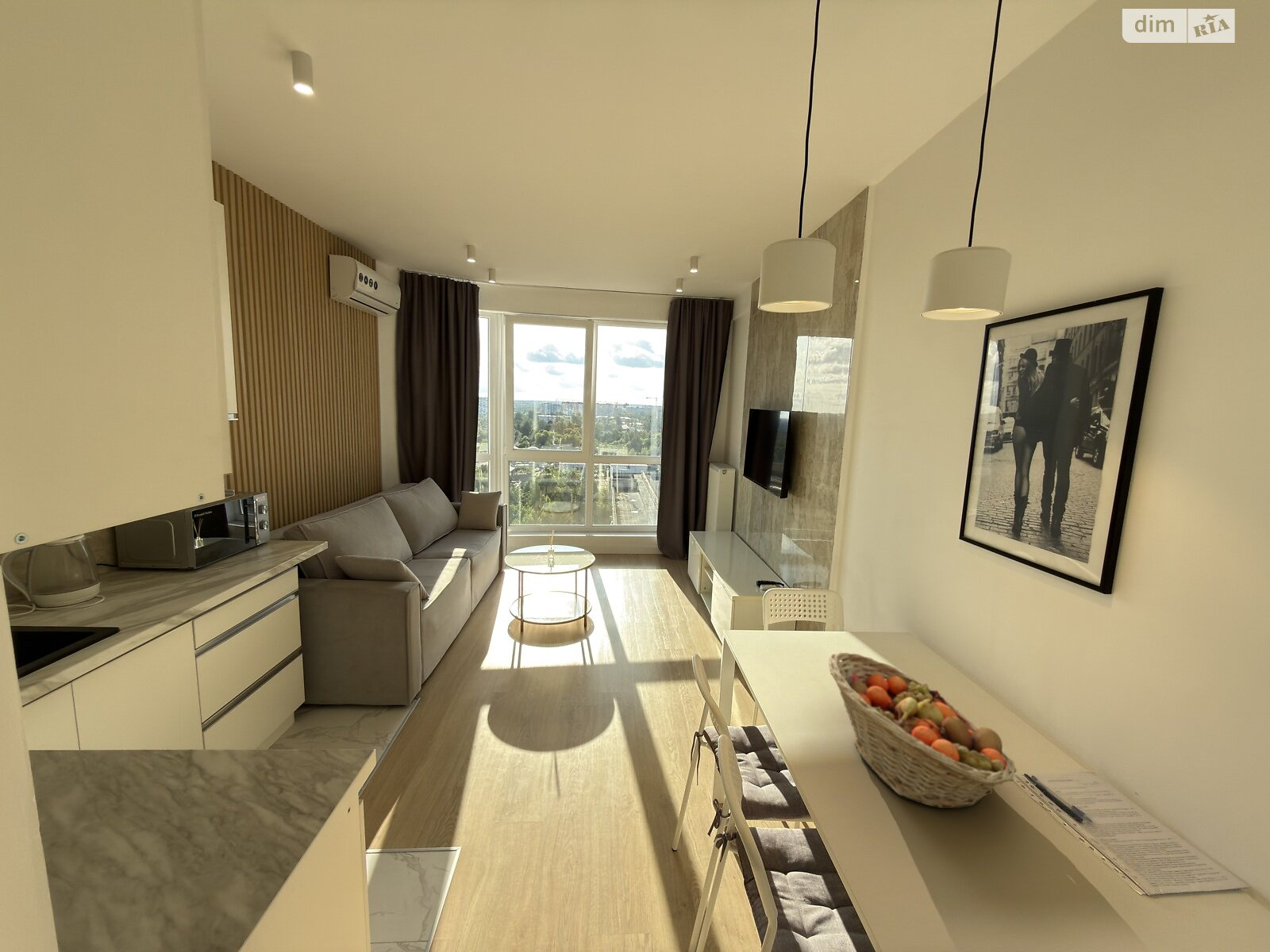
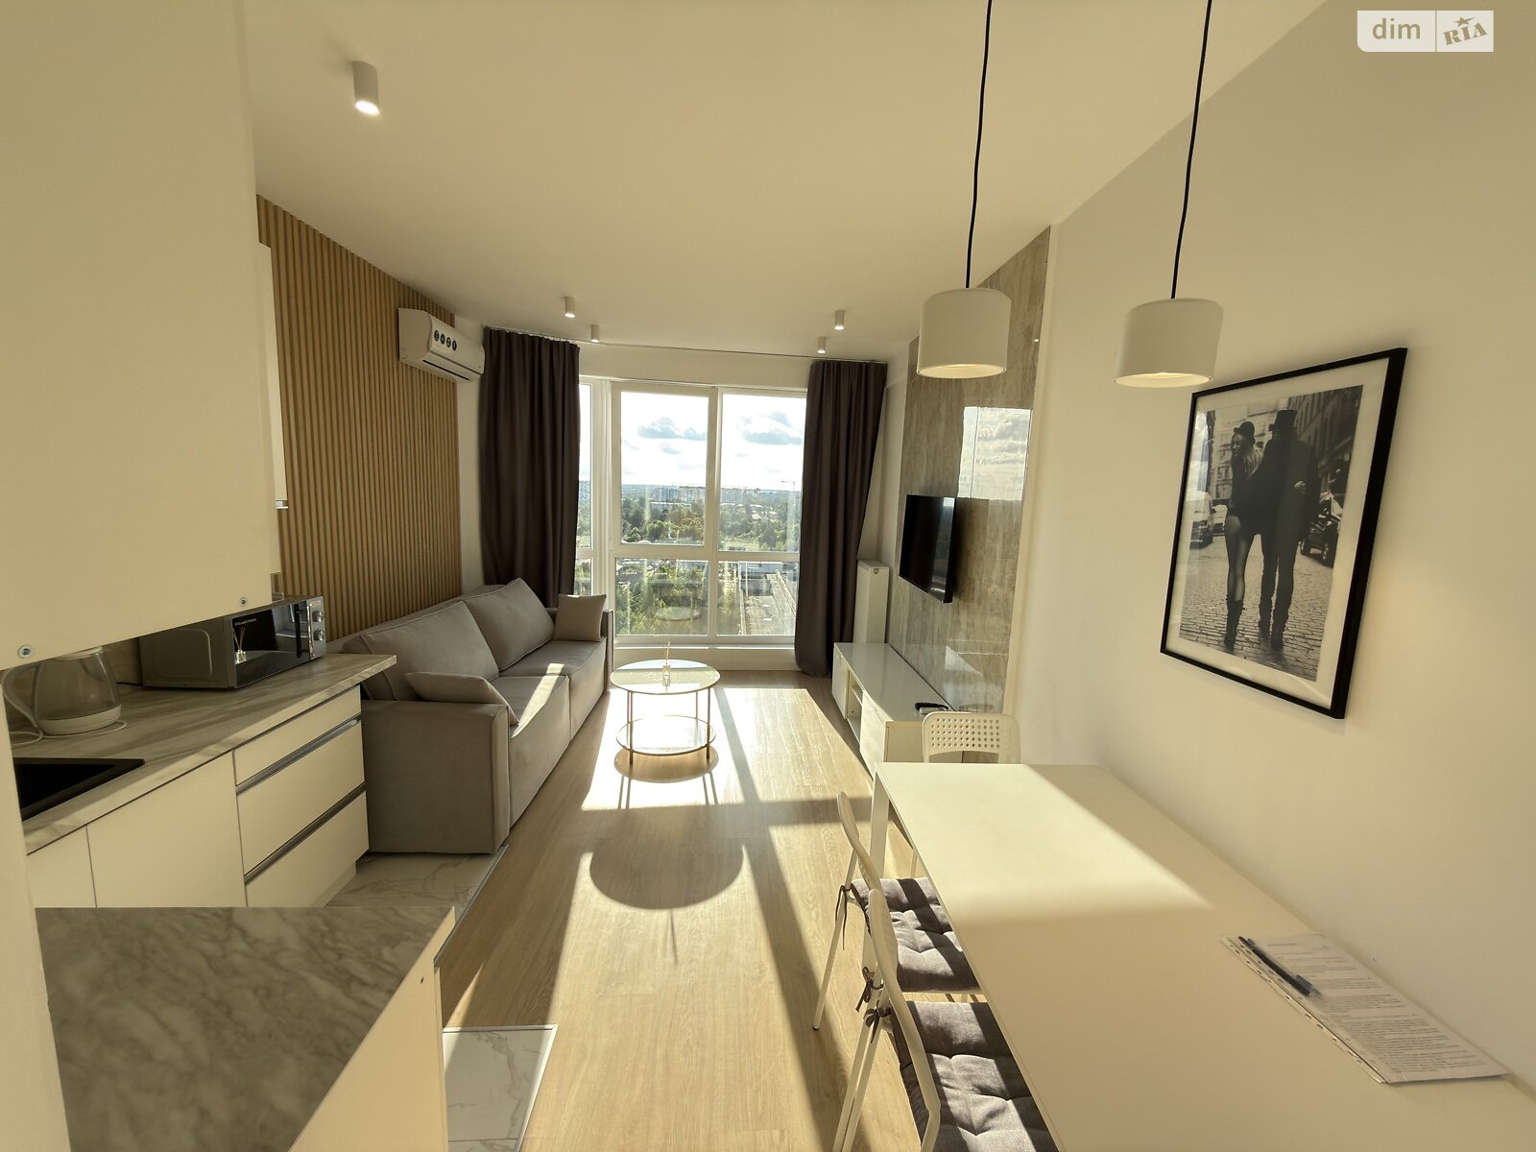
- fruit basket (910, 721)
